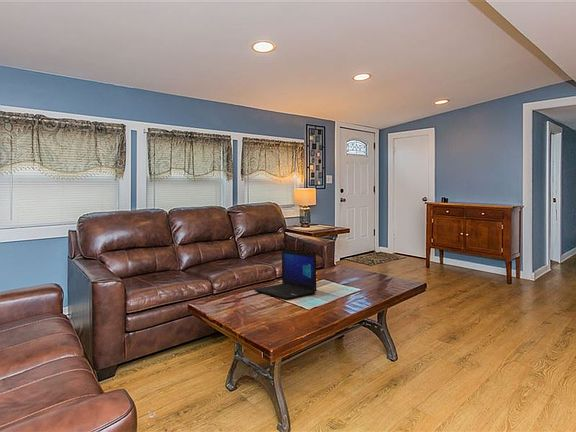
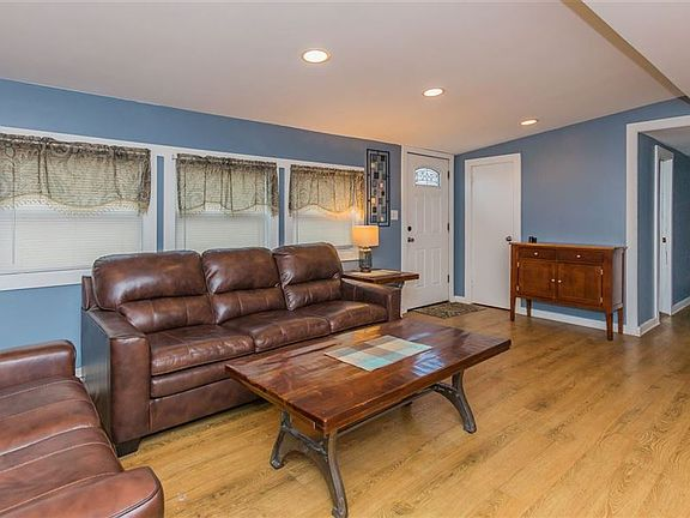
- laptop (284, 272)
